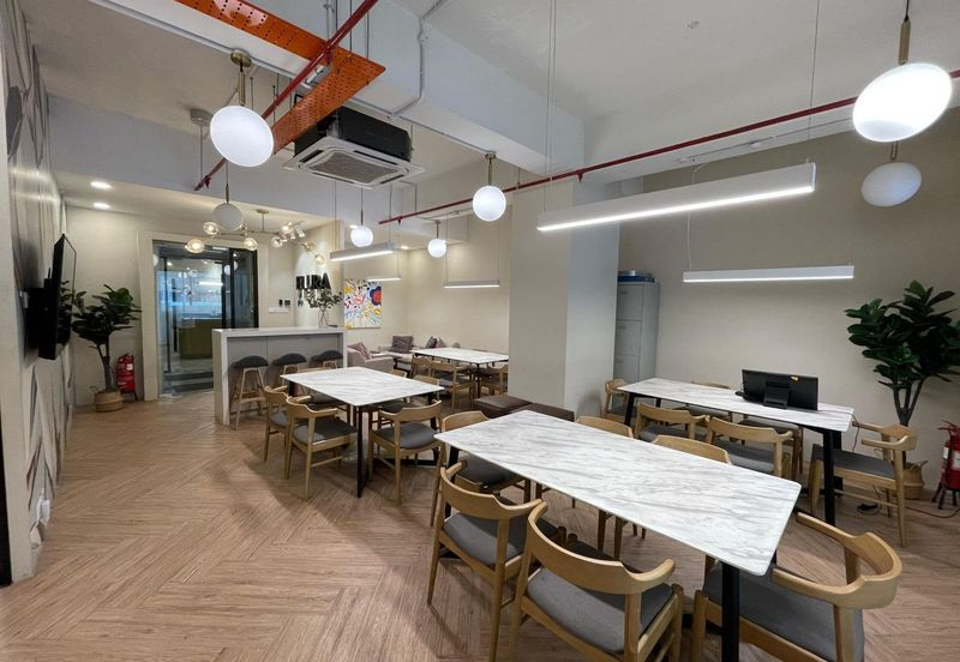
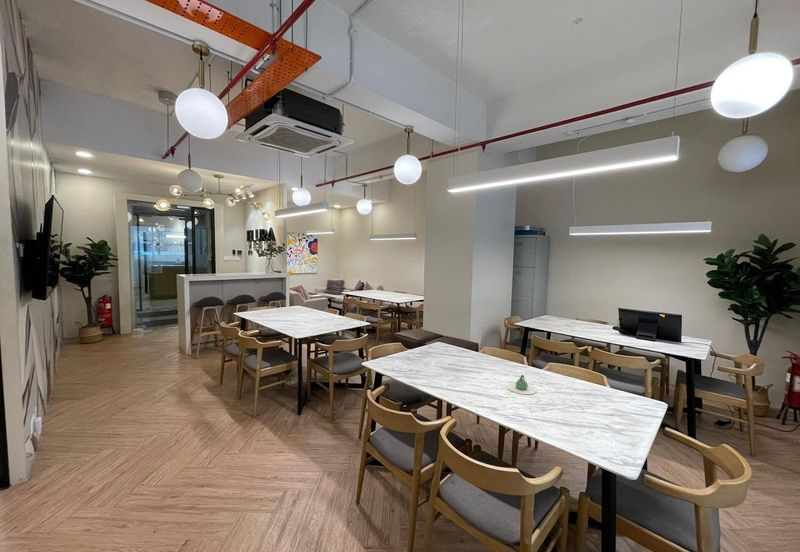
+ teapot (521, 381)
